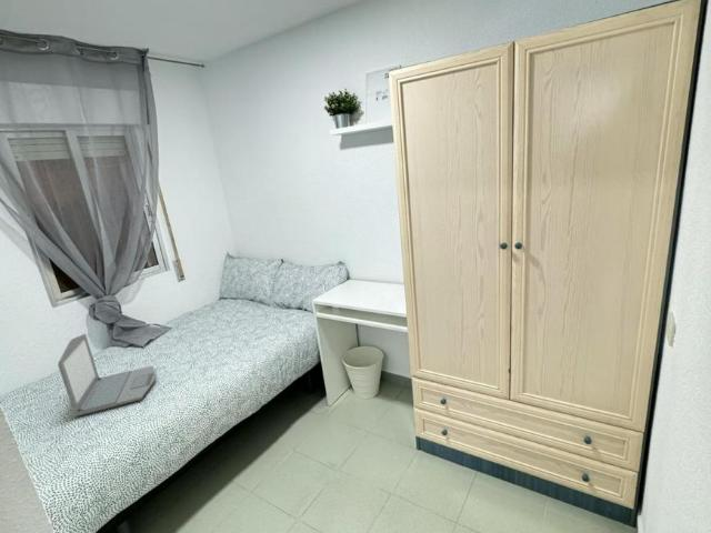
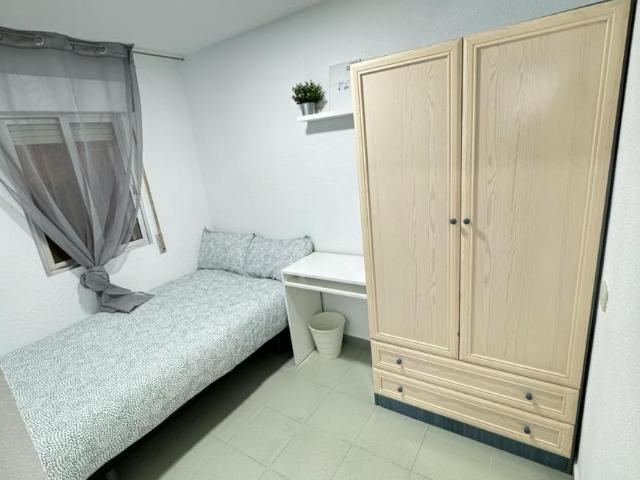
- laptop (114, 374)
